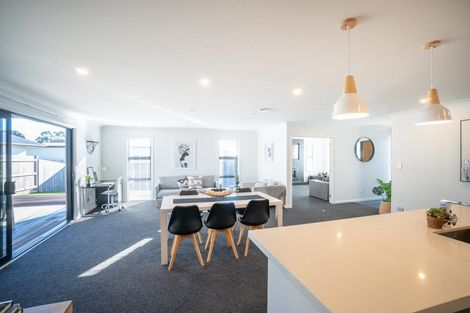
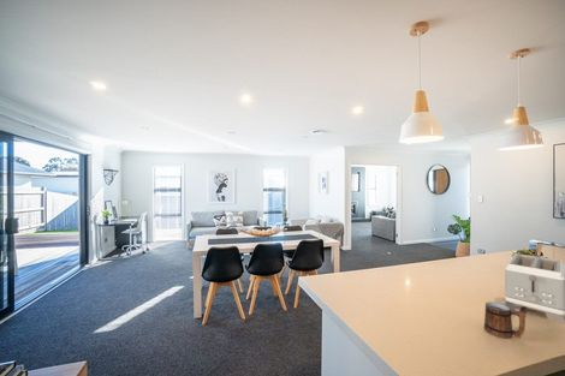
+ mug (504, 320)
+ toaster (535, 284)
